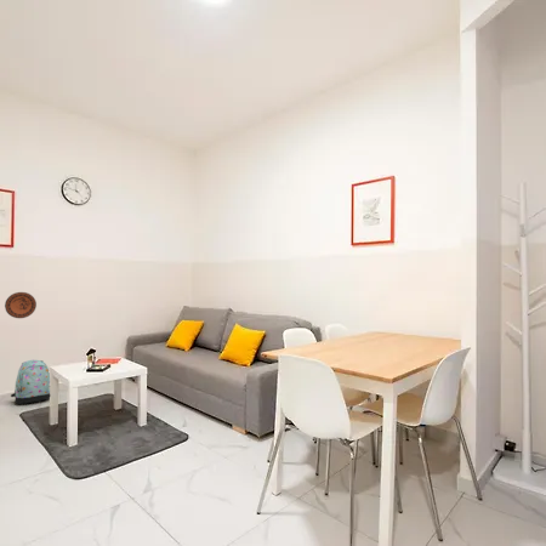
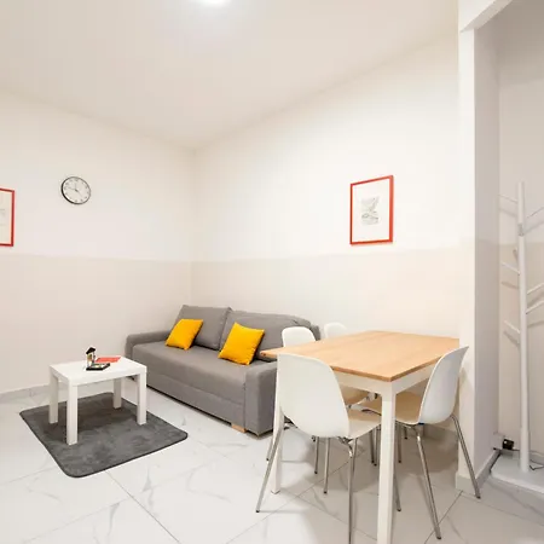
- decorative plate (21, 305)
- backpack (34, 380)
